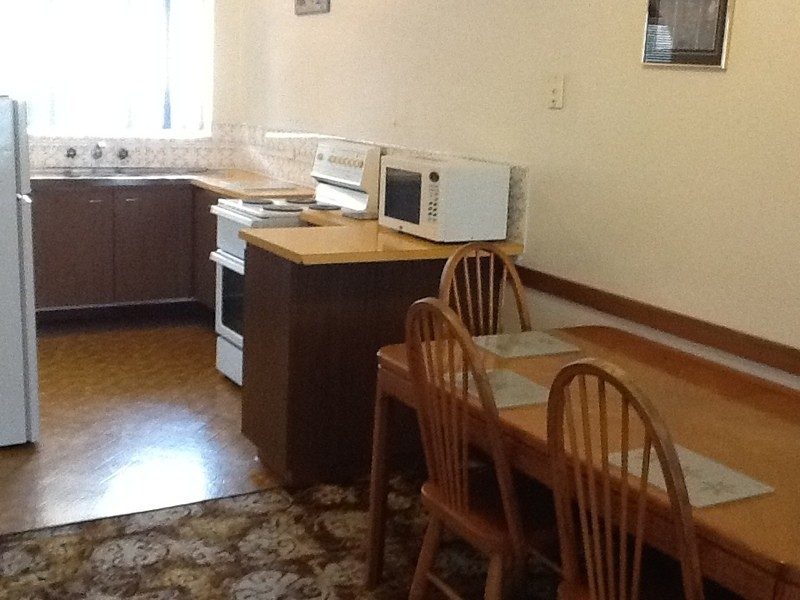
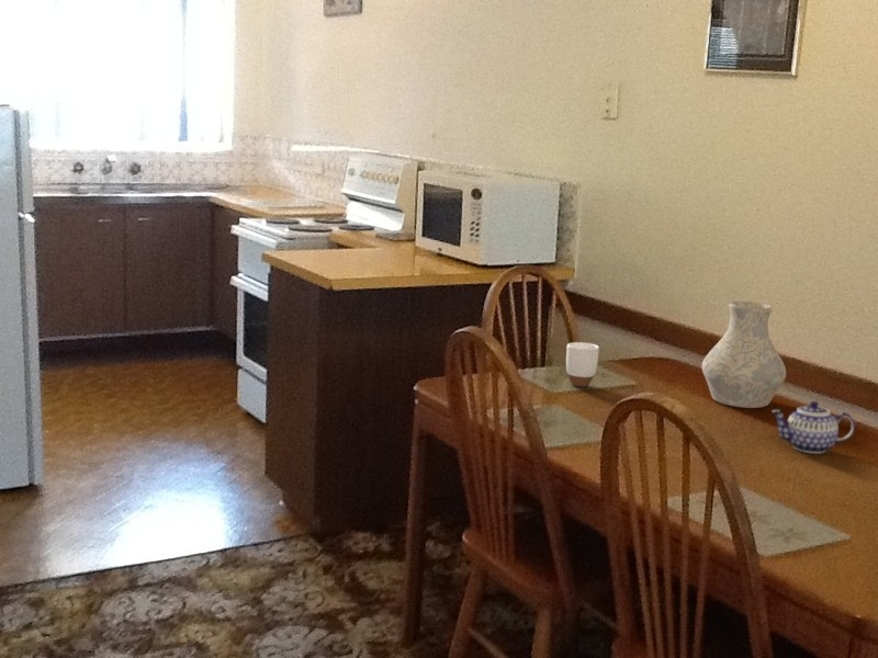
+ mug (579, 363)
+ teapot (812, 424)
+ vase (745, 353)
